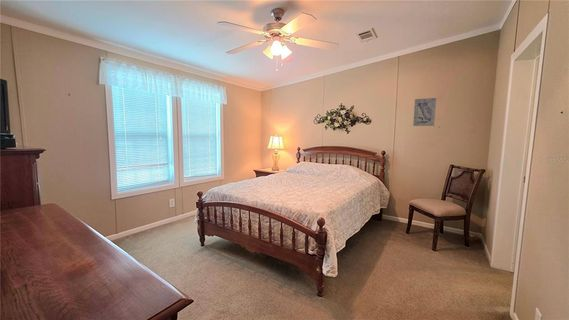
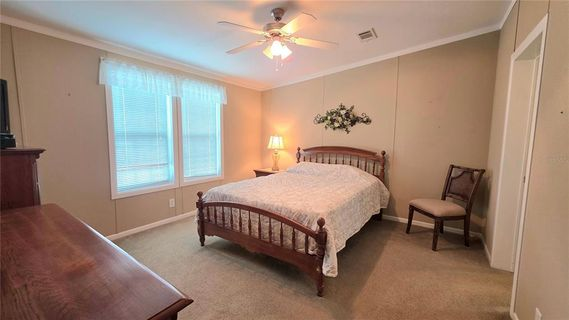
- wall art (424, 112)
